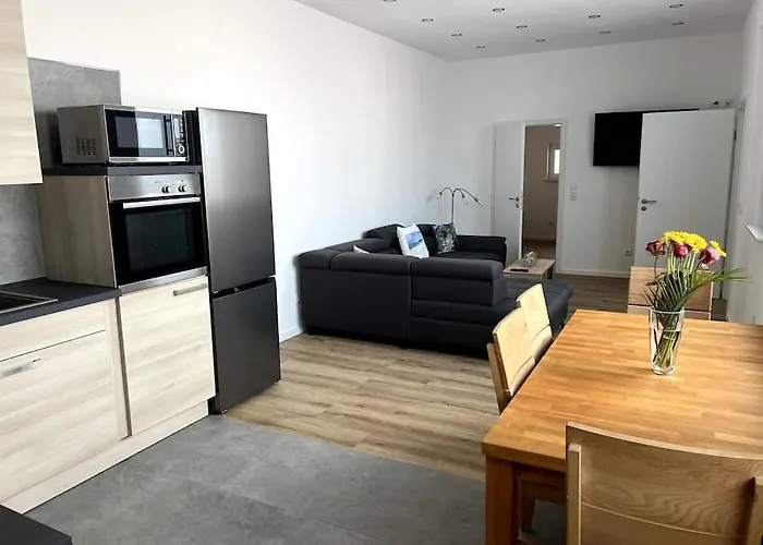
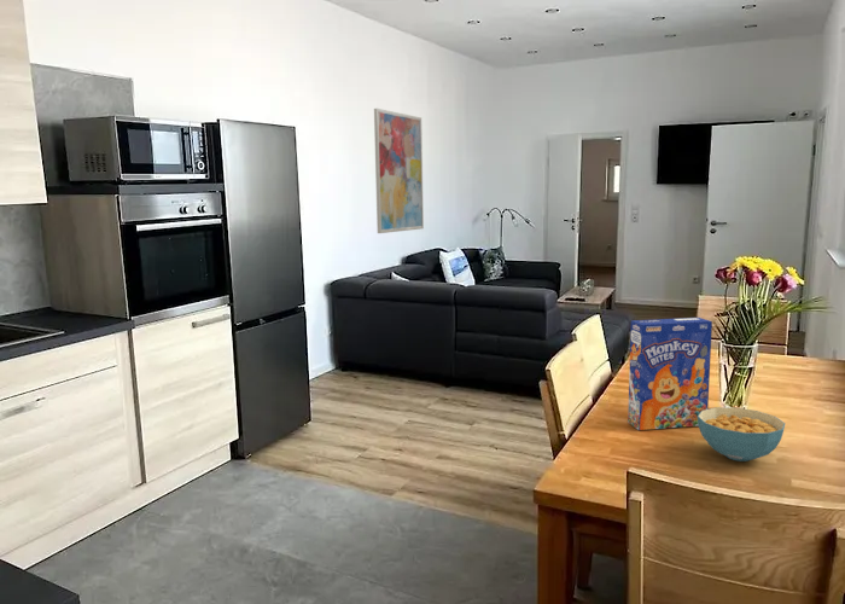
+ wall art (400, 173)
+ cereal box (669, 372)
+ cereal bowl (739, 437)
